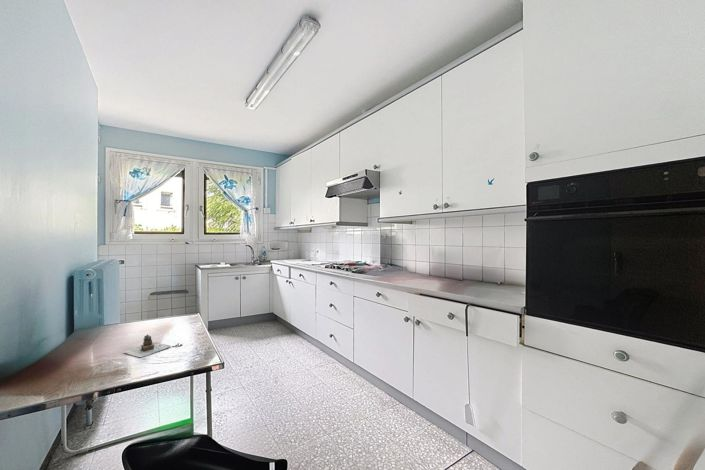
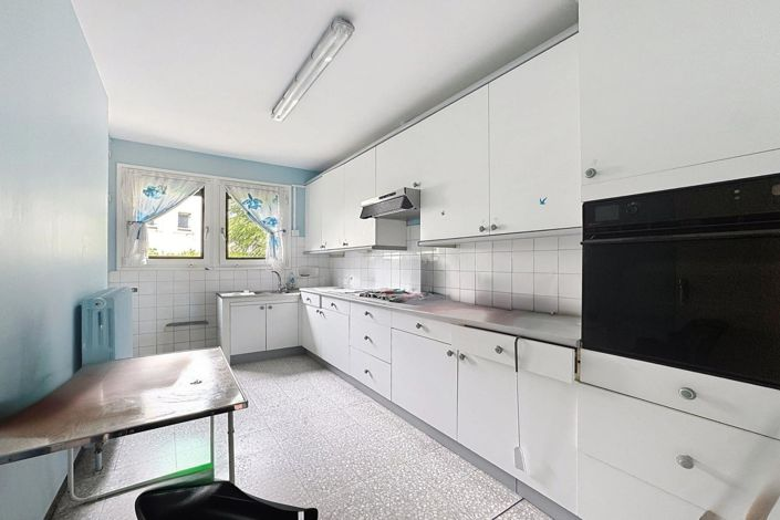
- teapot (147, 342)
